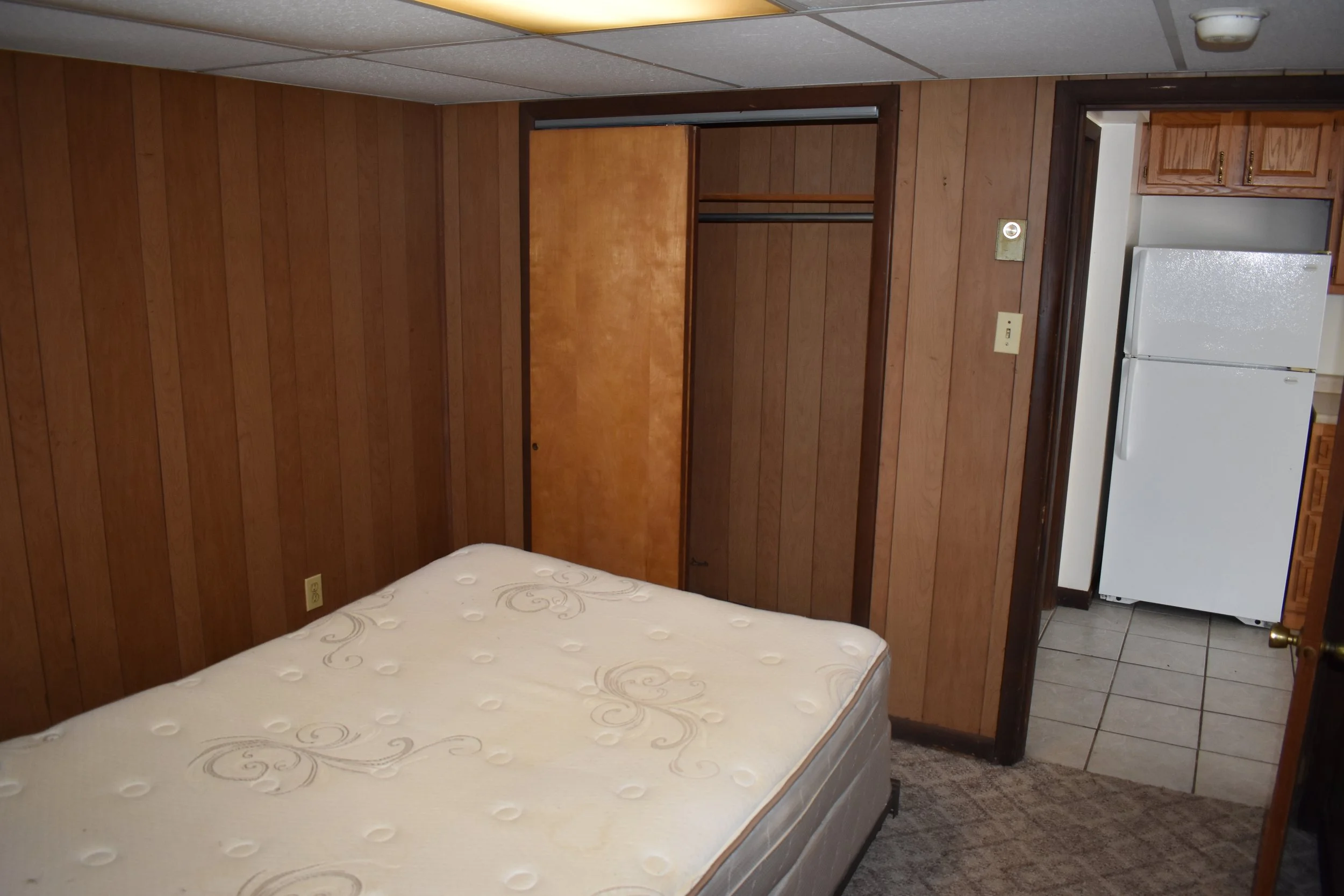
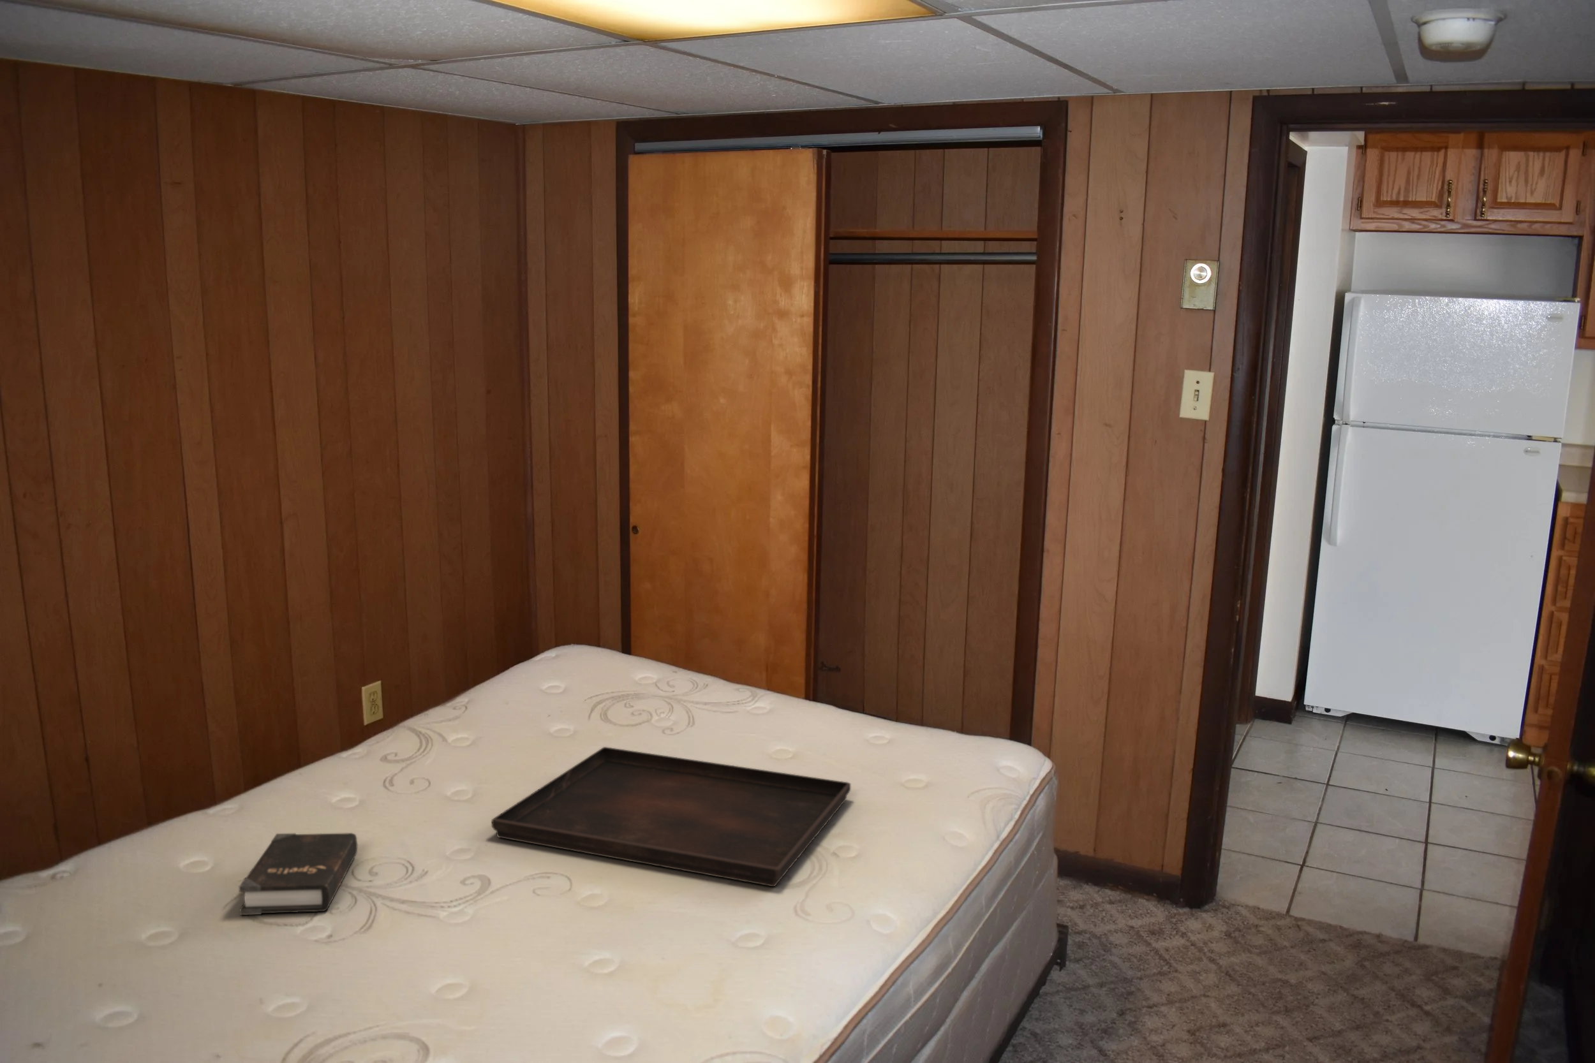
+ serving tray (680, 809)
+ hardback book (301, 871)
